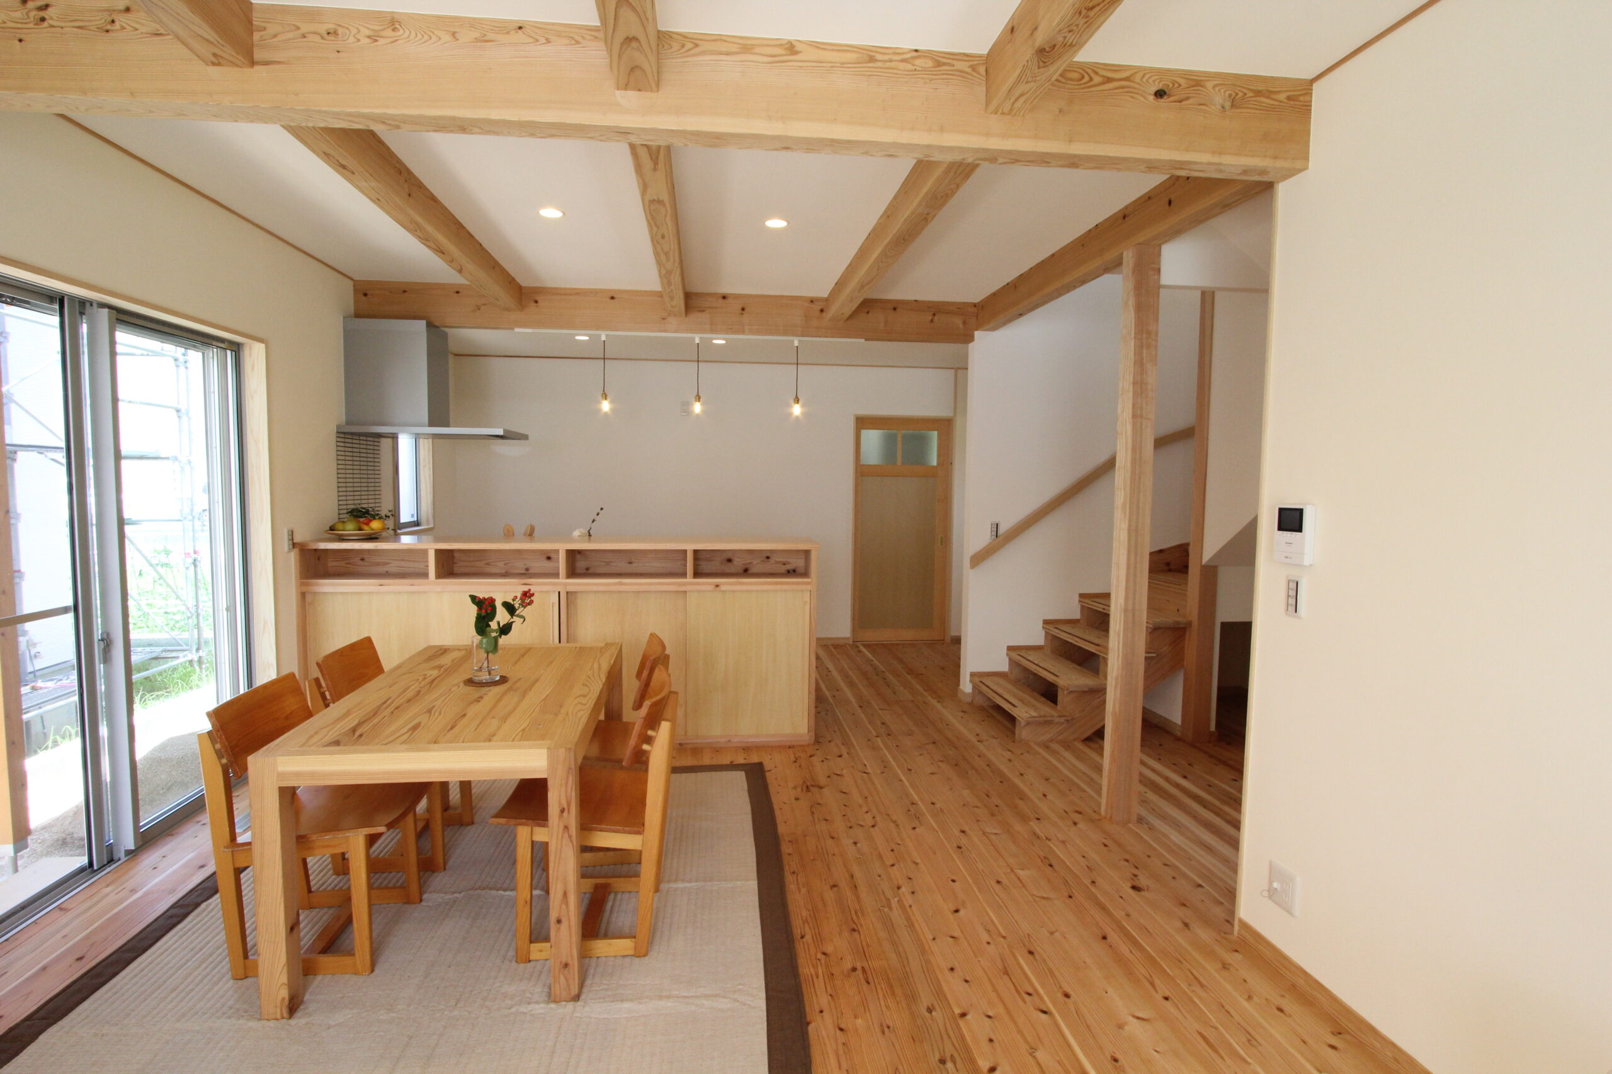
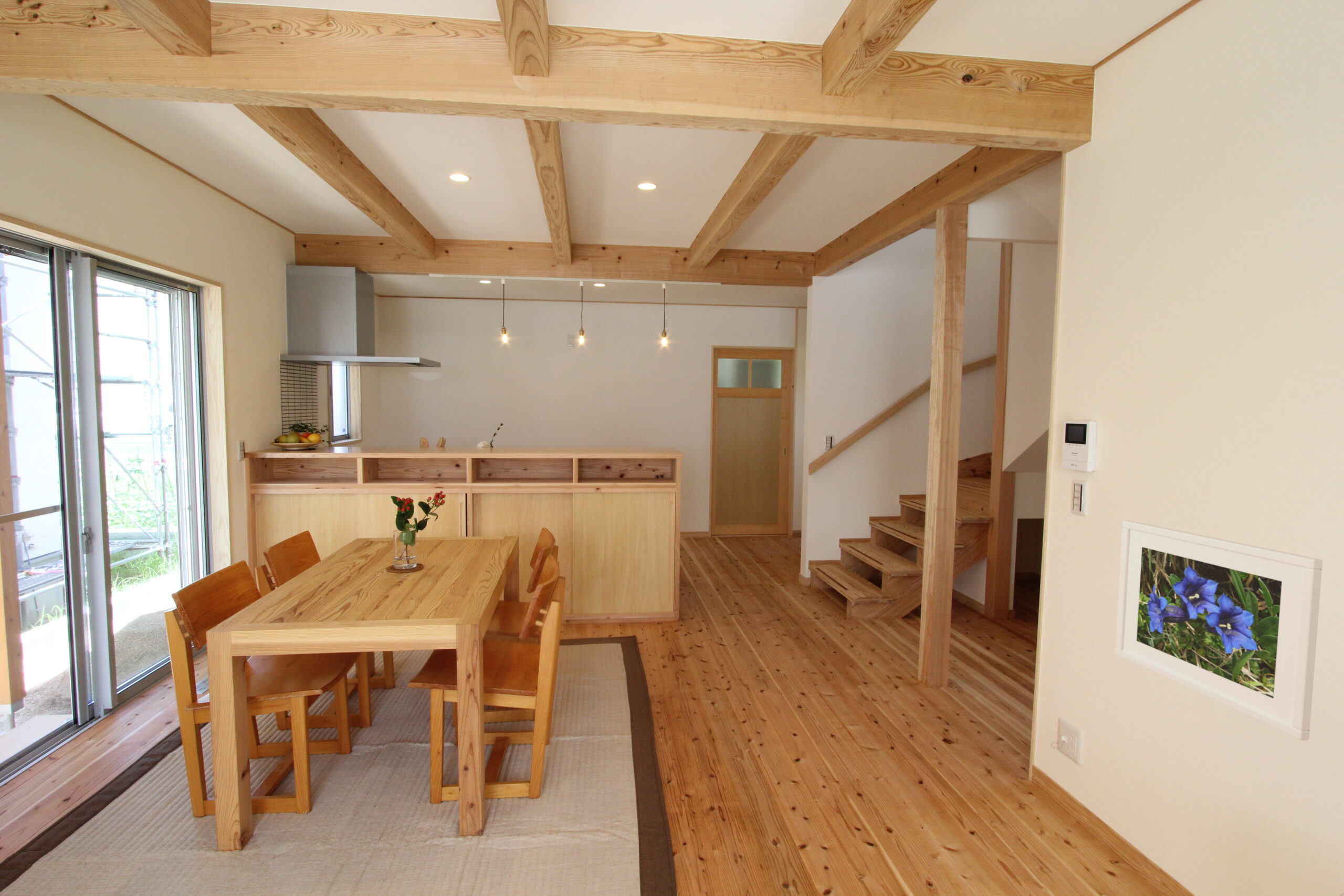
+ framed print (1202, 614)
